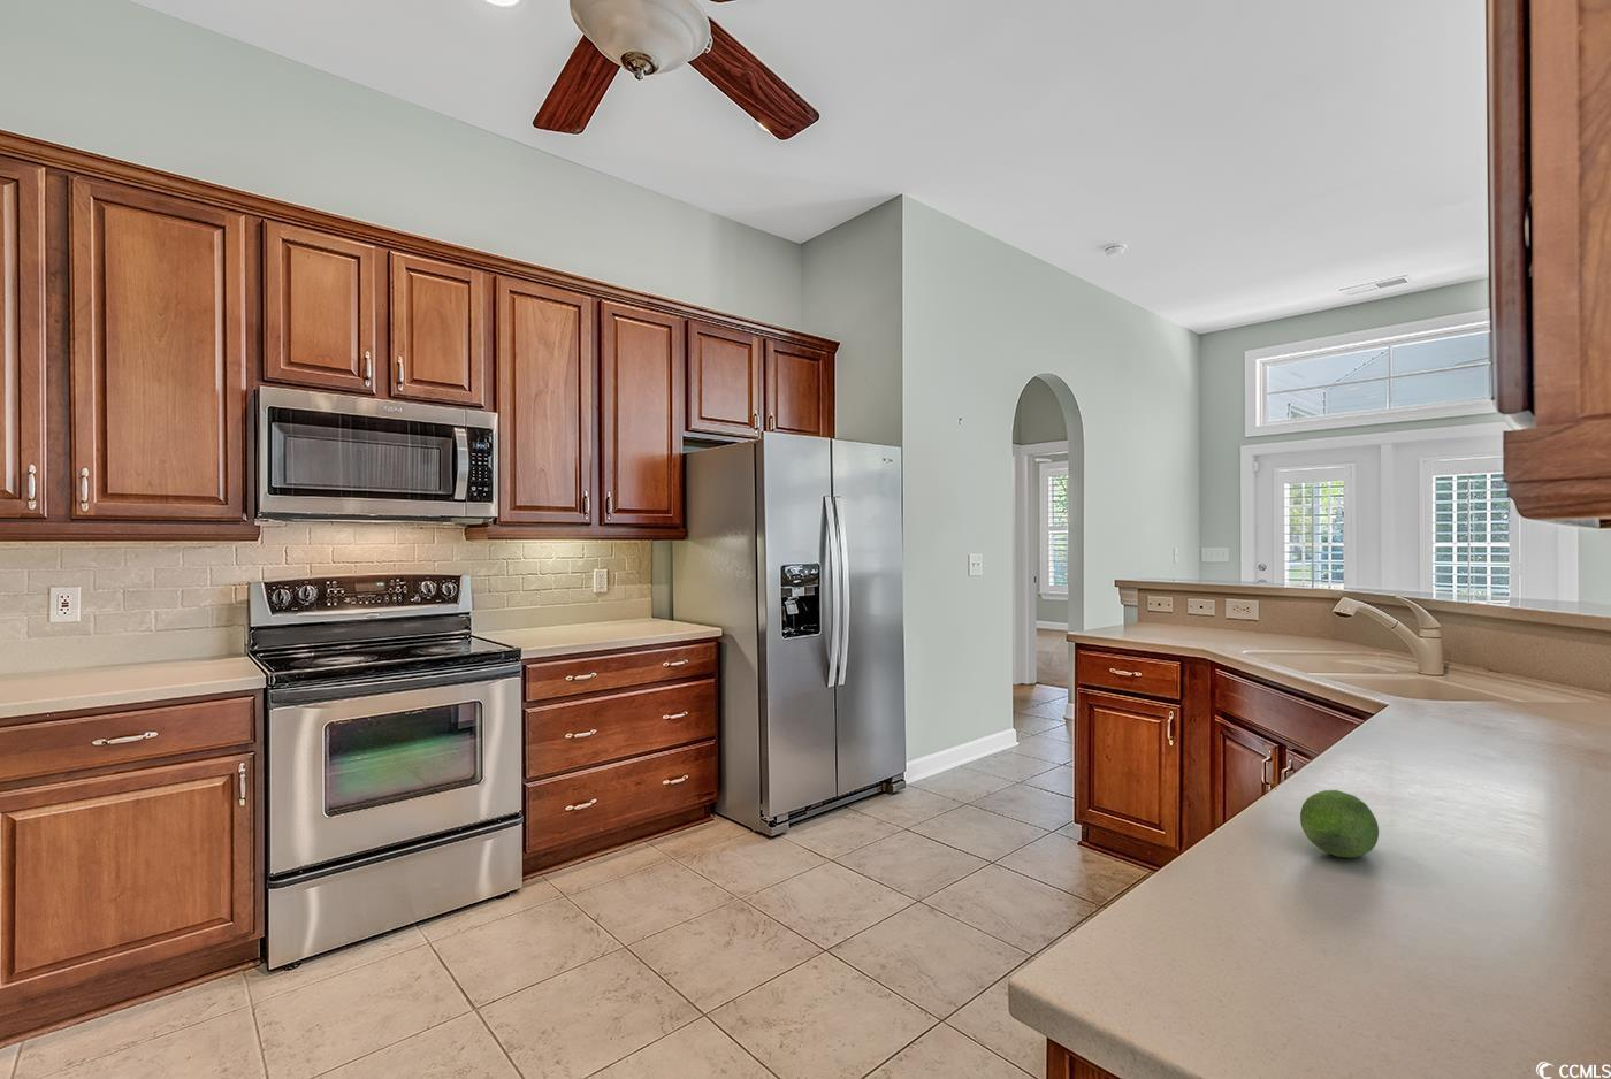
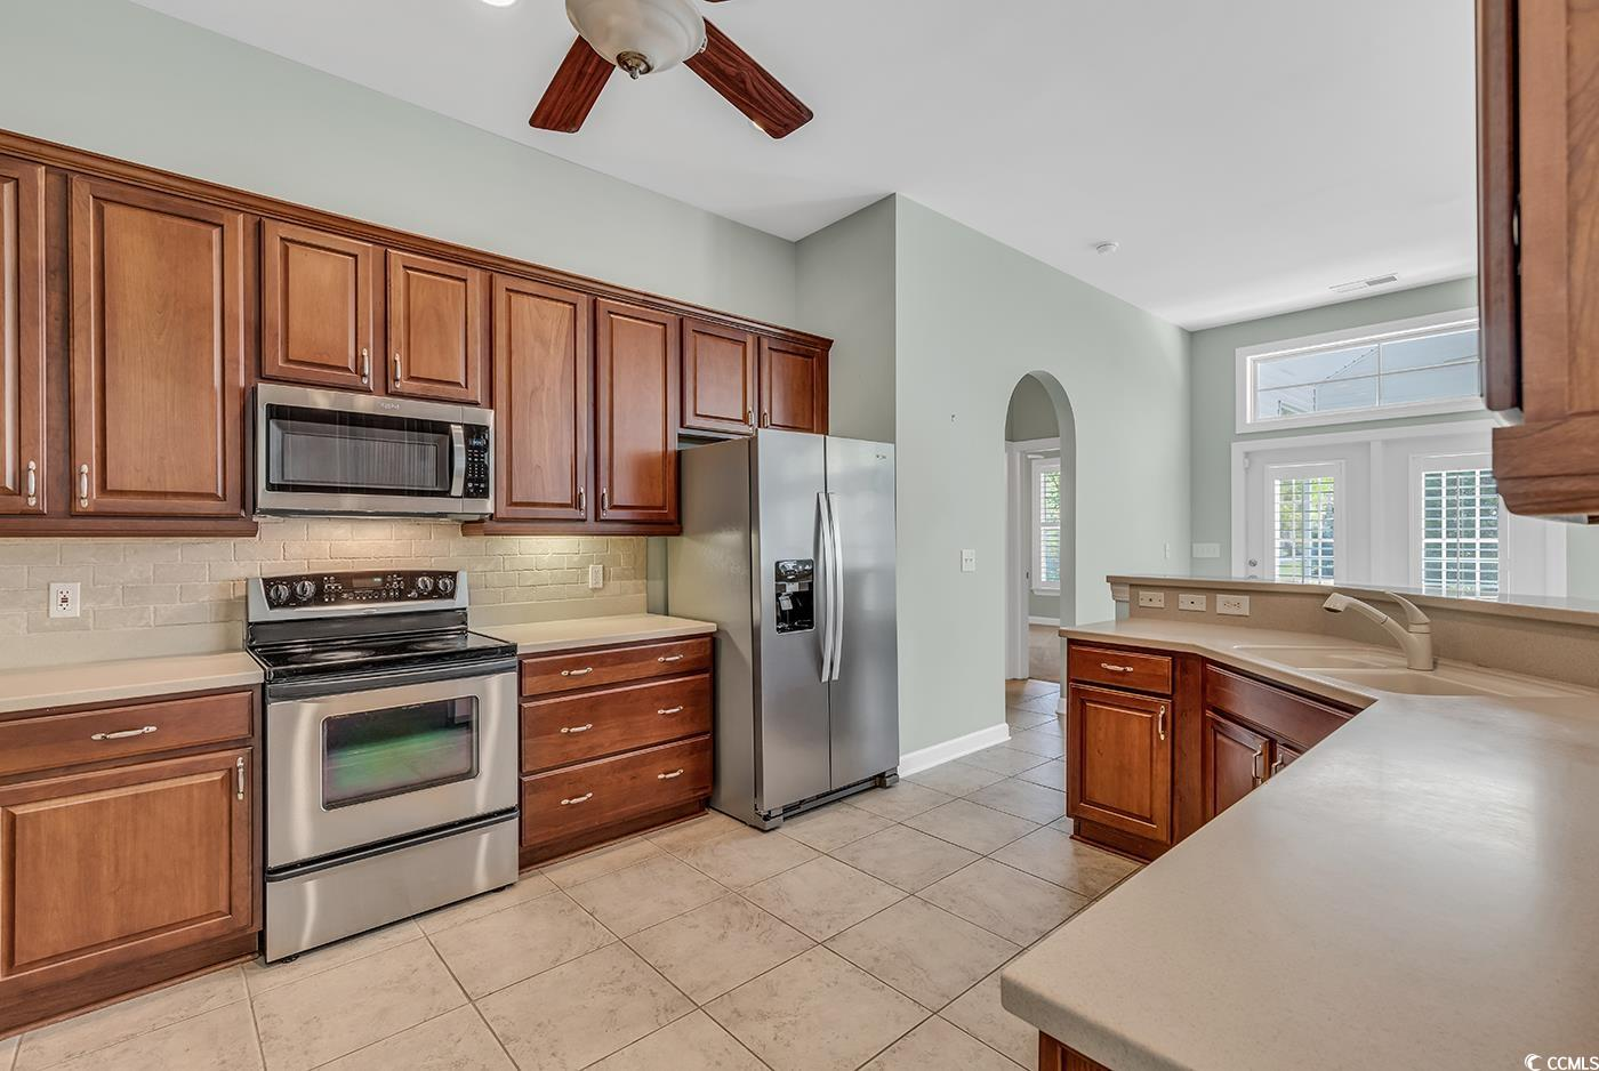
- fruit (1341, 821)
